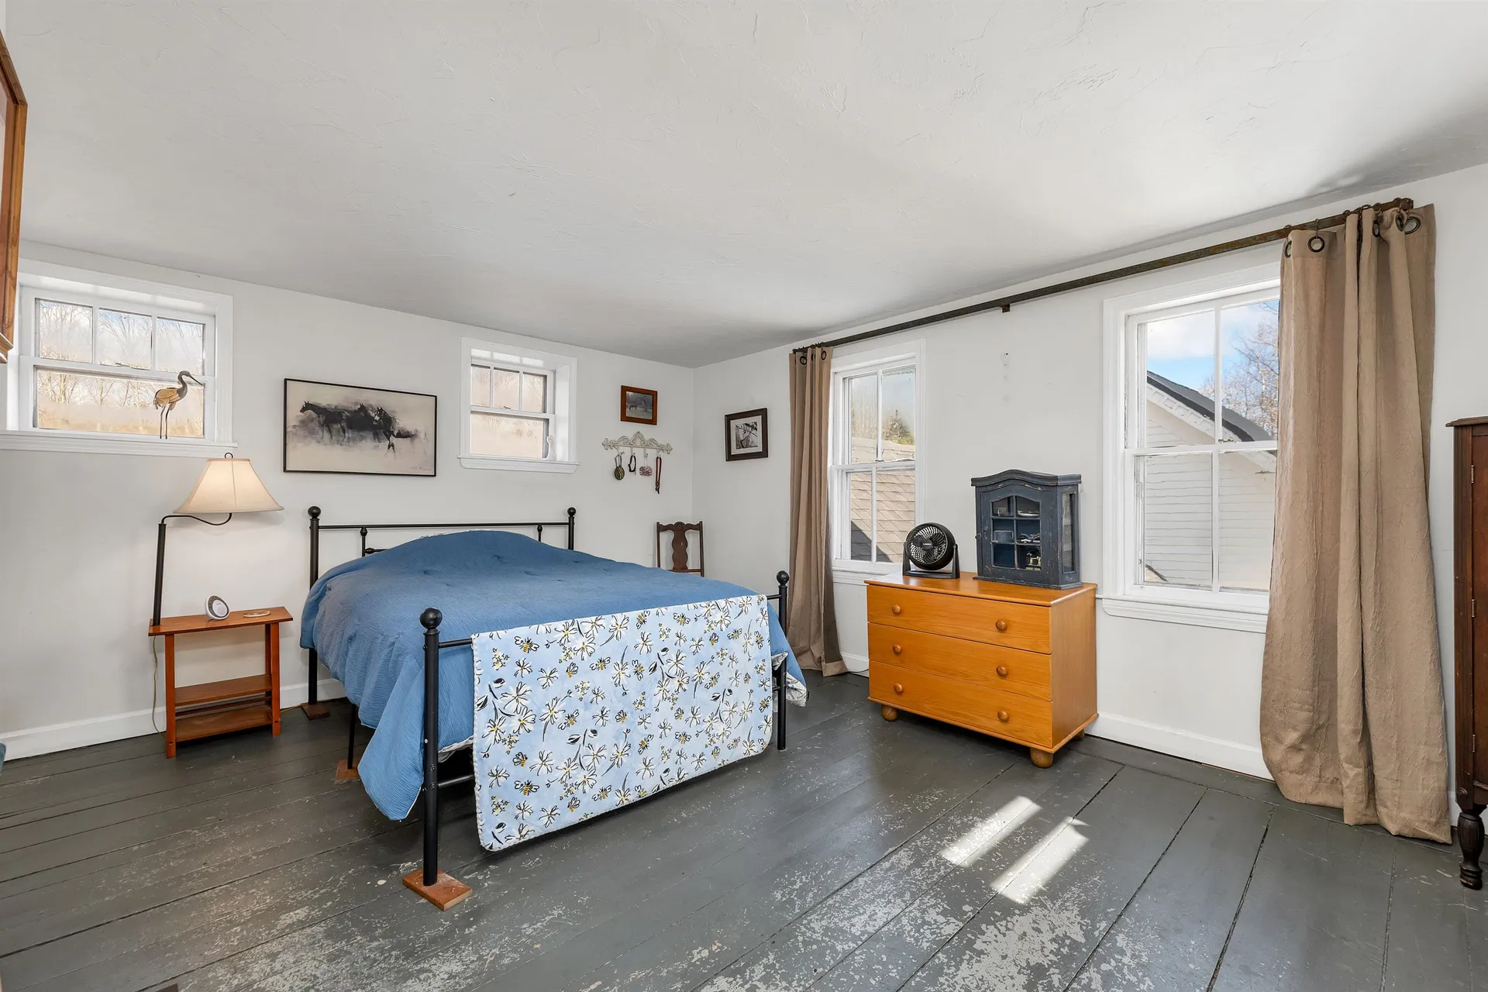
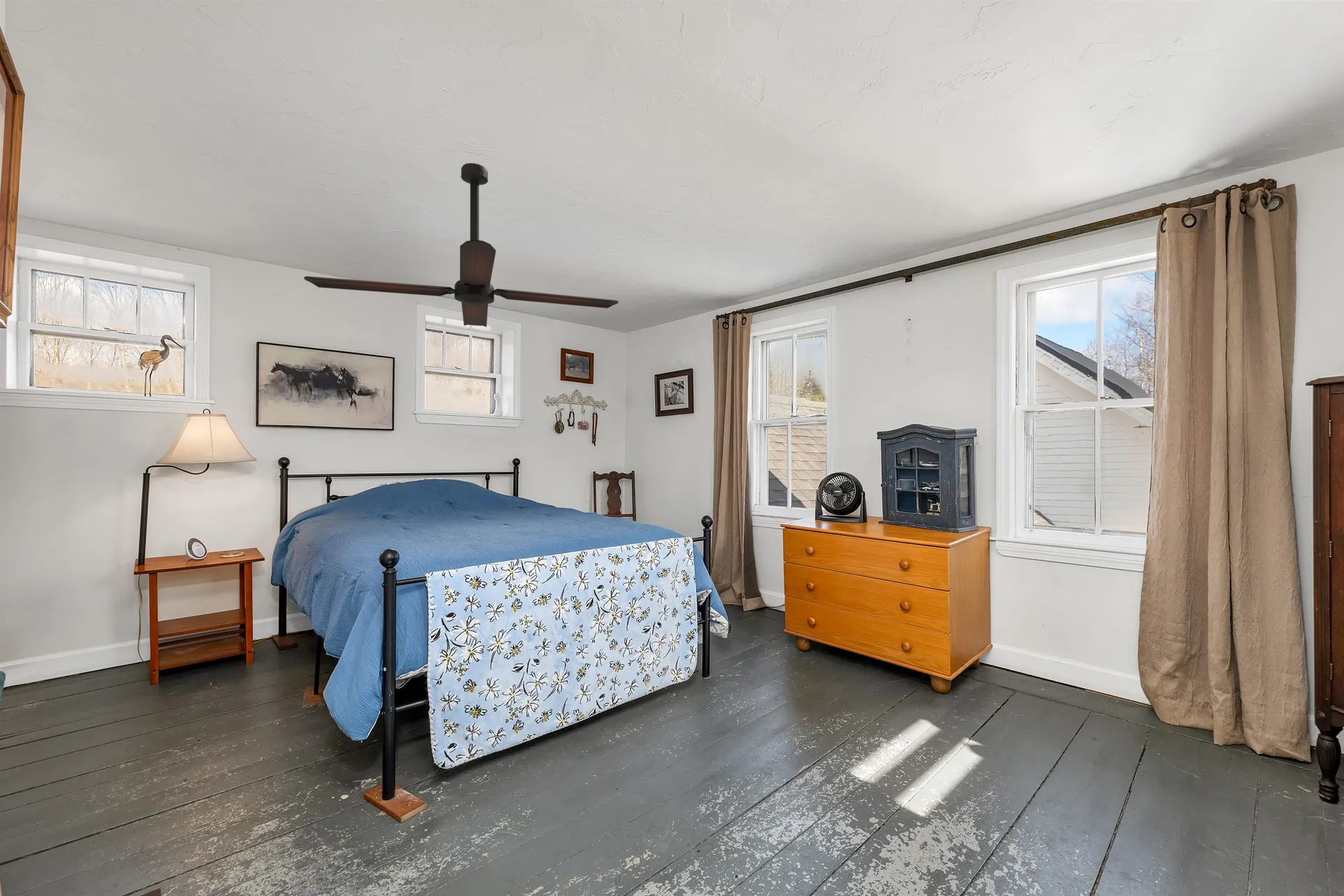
+ ceiling fan (474, 236)
